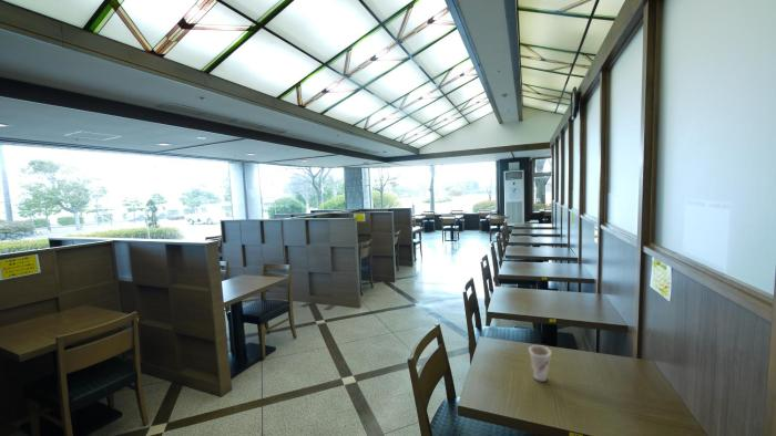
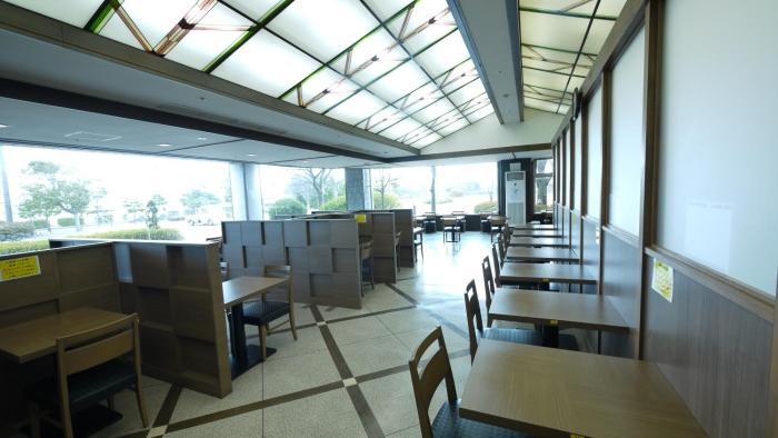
- cup (540, 364)
